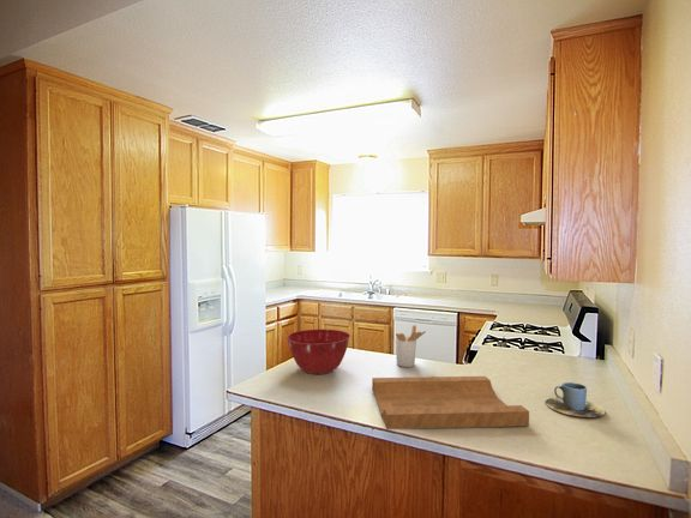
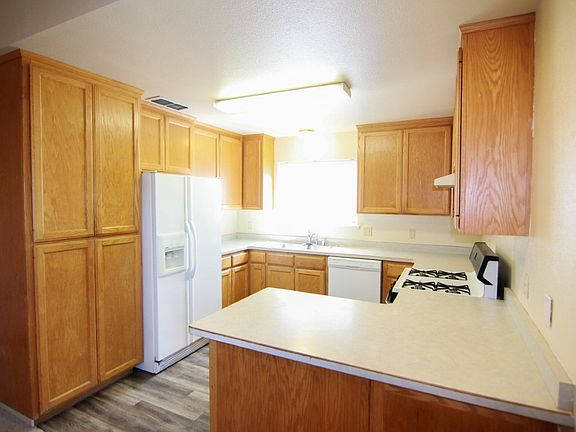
- utensil holder (409, 345)
- cup (573, 396)
- cutting board (441, 398)
- mixing bowl (318, 351)
